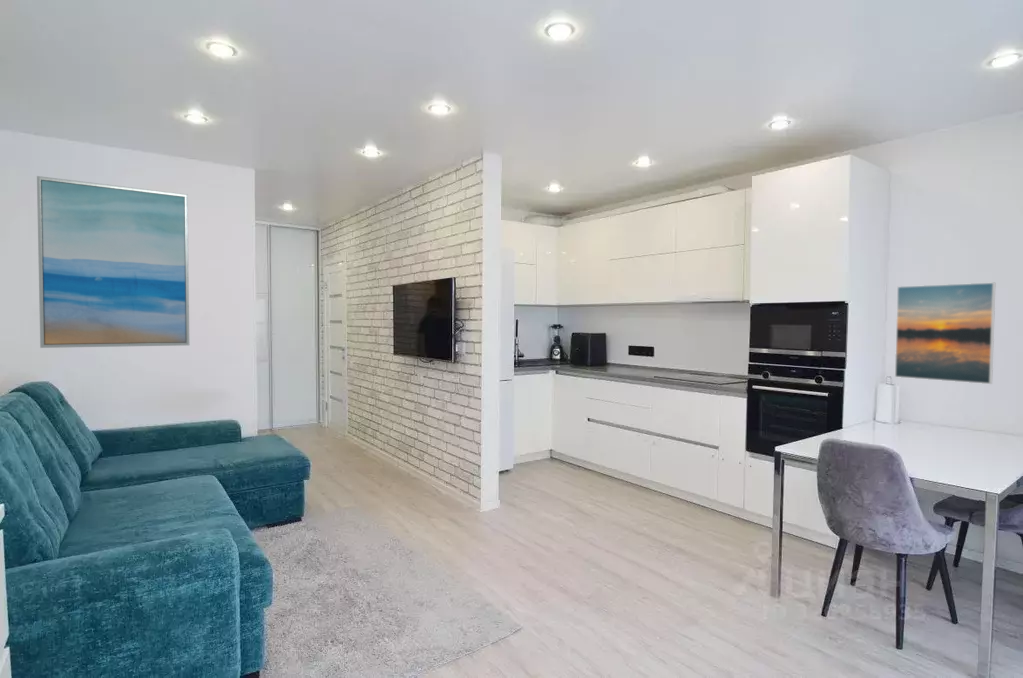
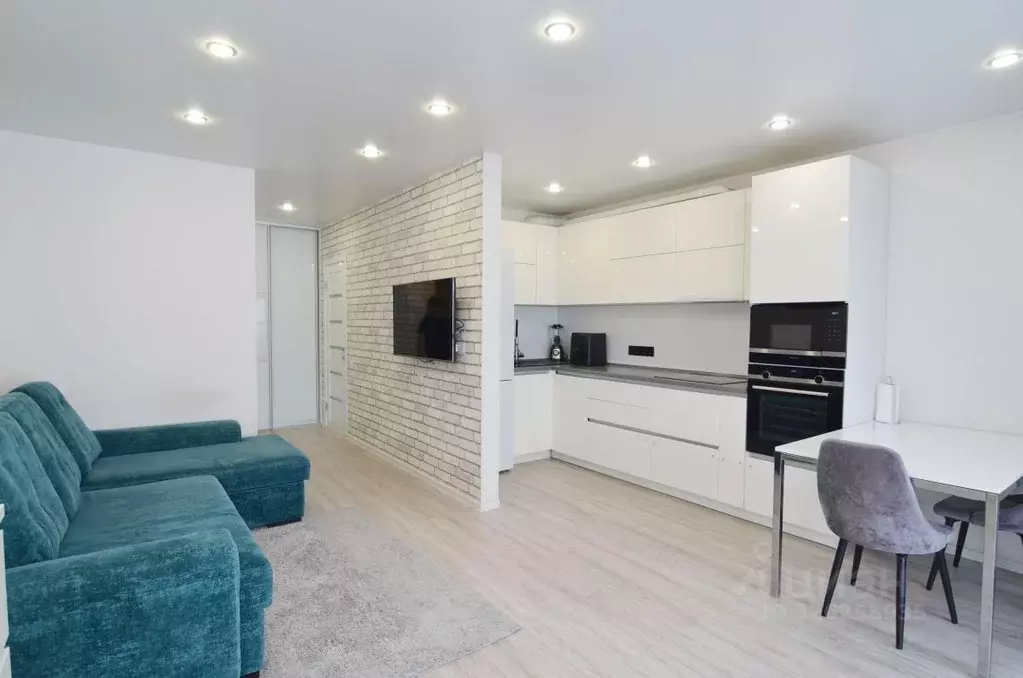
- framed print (942, 332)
- wall art (118, 266)
